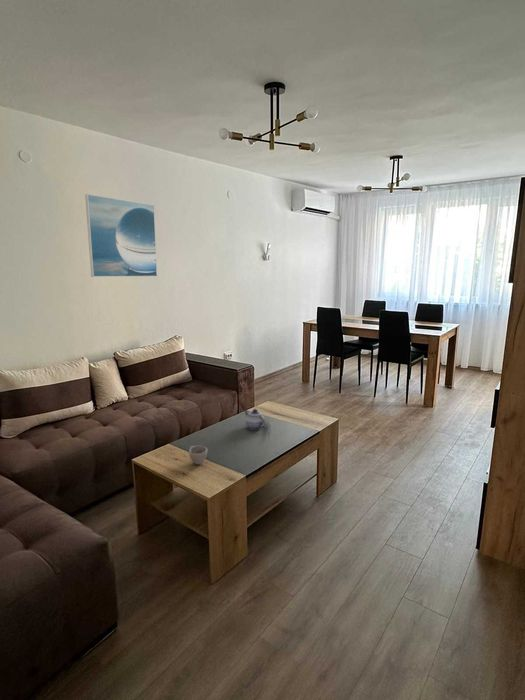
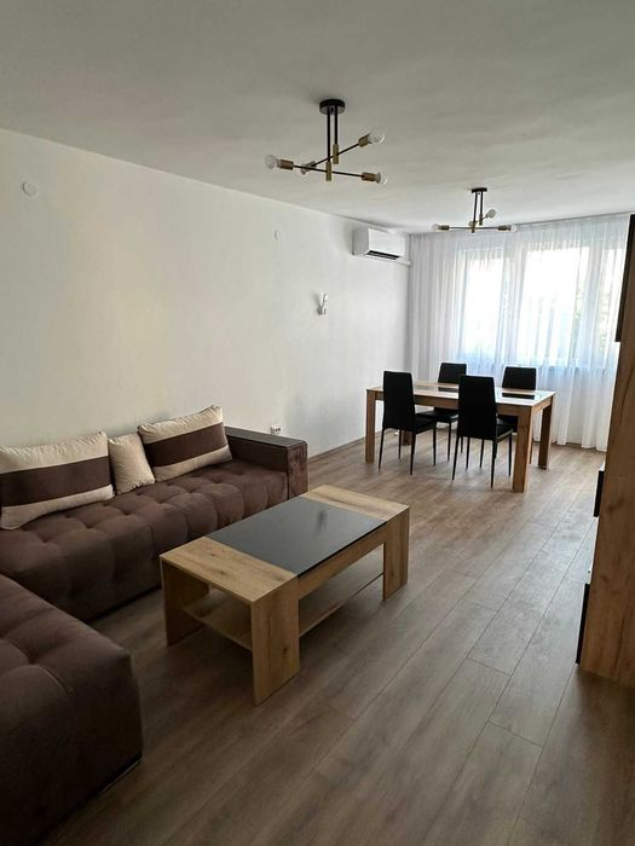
- cup (196, 455)
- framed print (124, 238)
- teapot (254, 418)
